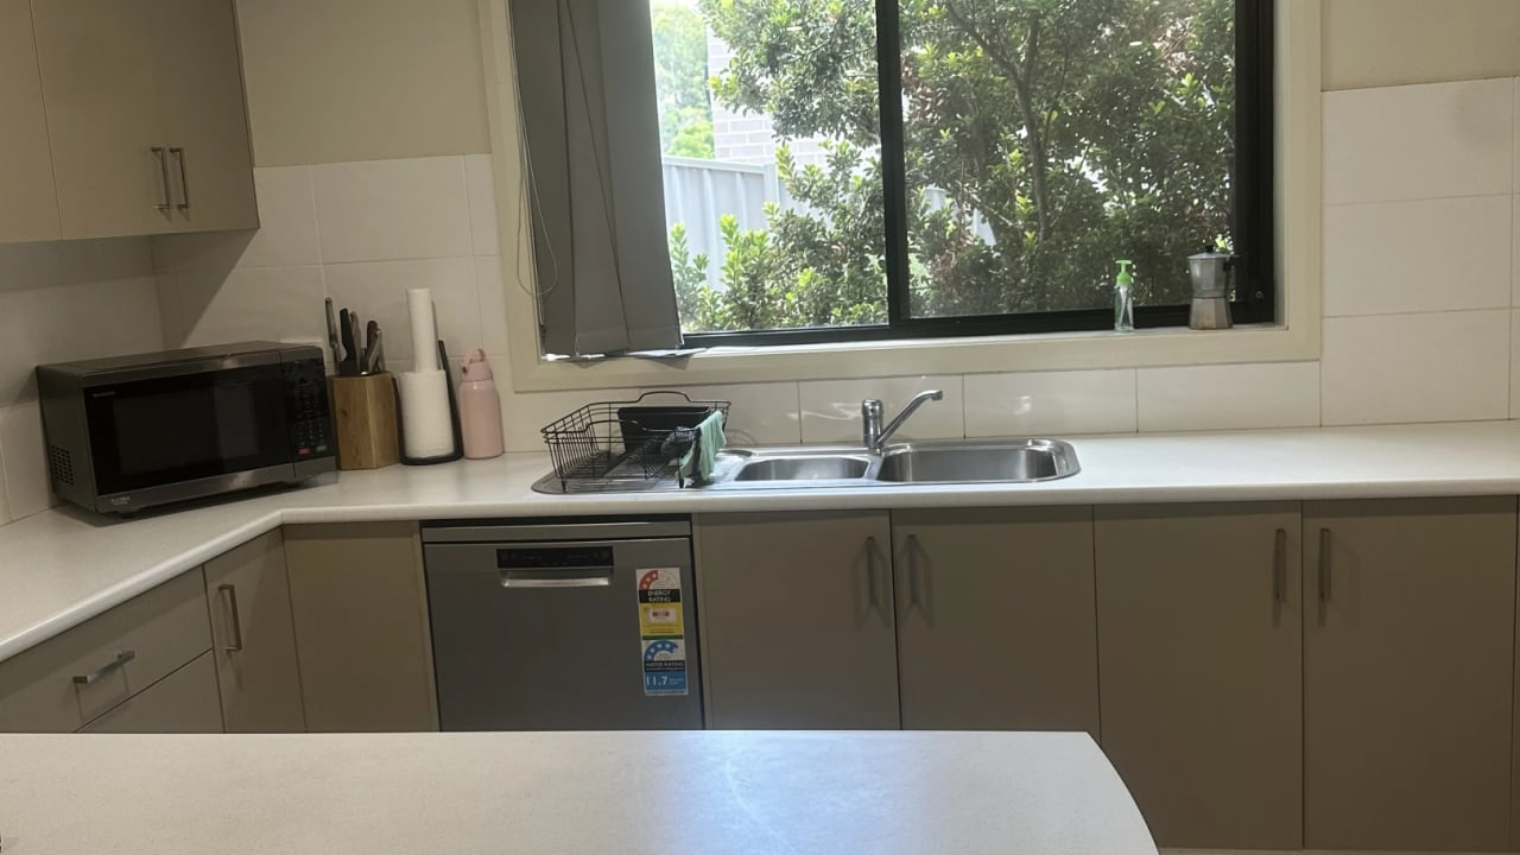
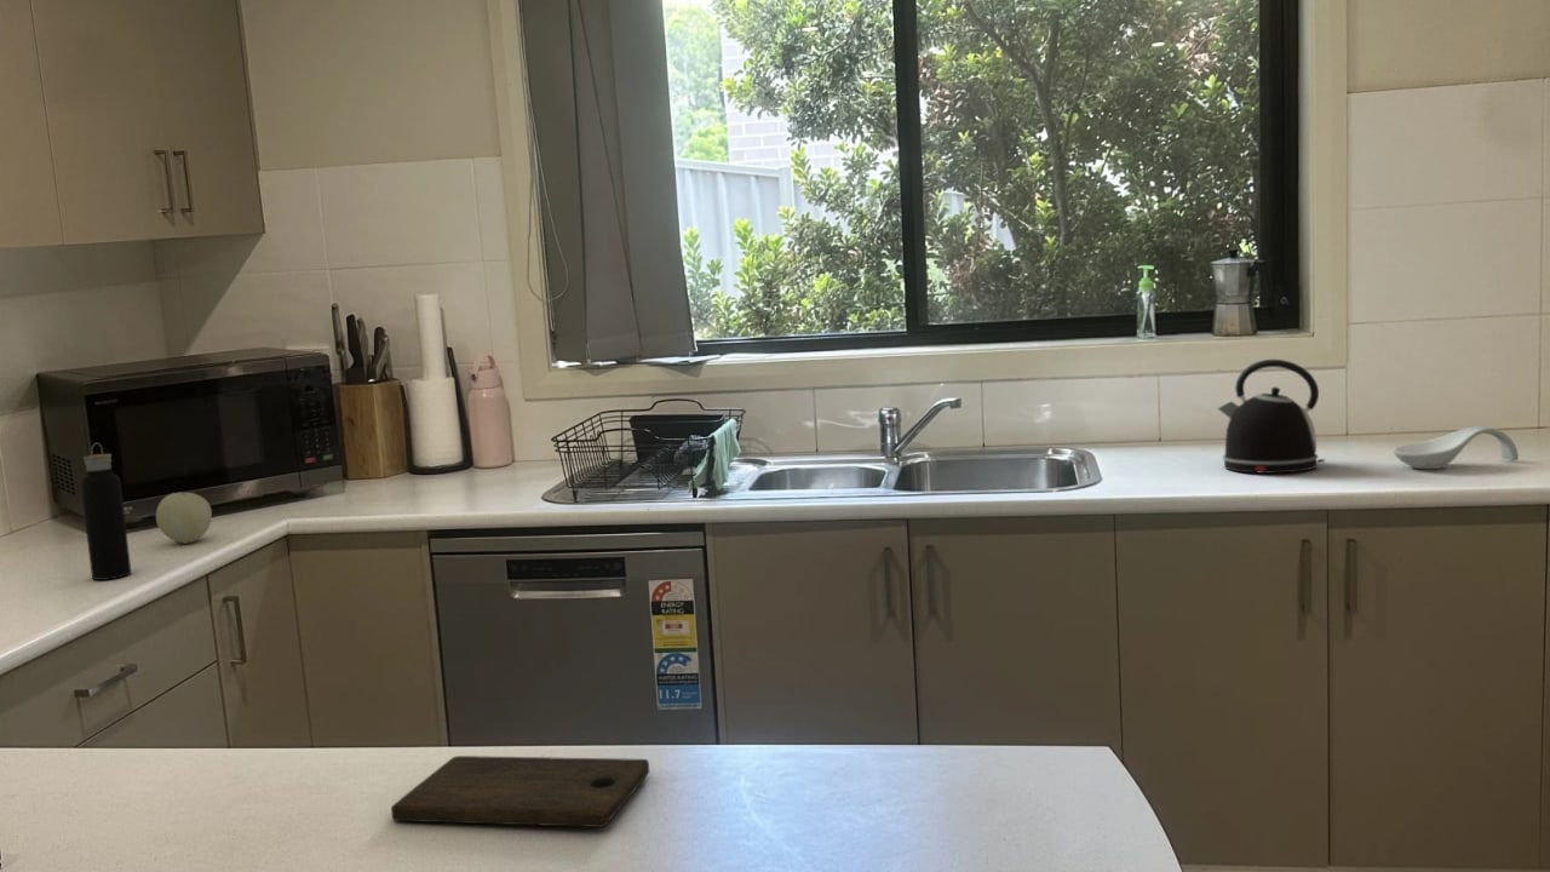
+ cutting board (523, 788)
+ fruit (184, 517)
+ water bottle (103, 510)
+ kettle (1269, 413)
+ spoon rest (1454, 446)
